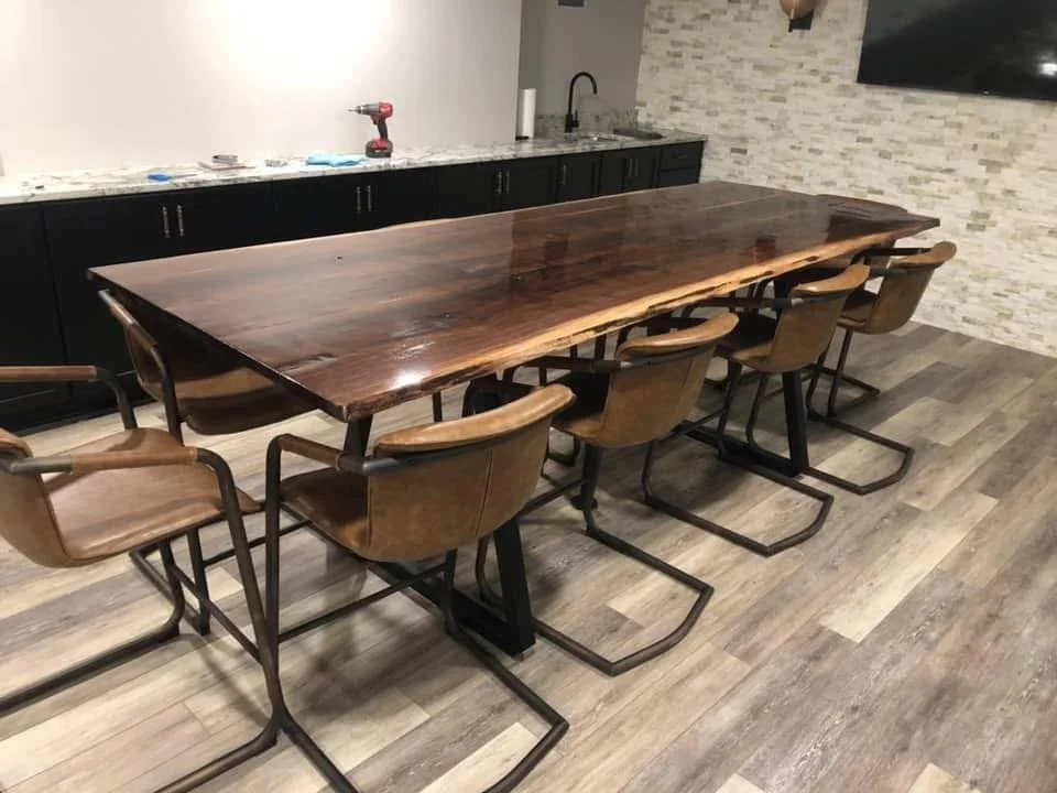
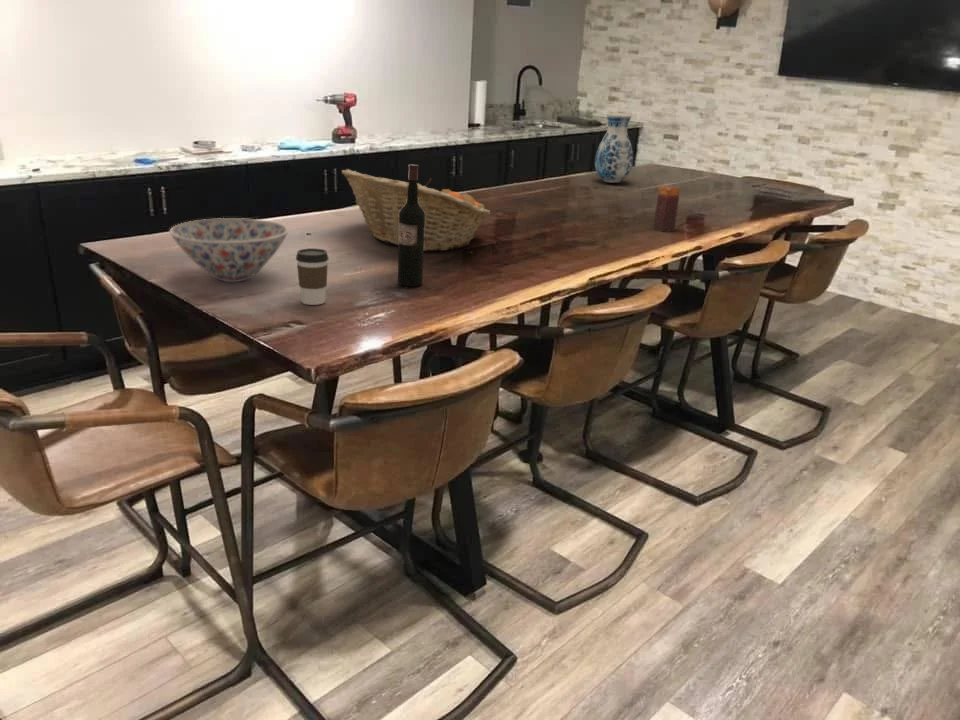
+ bowl (231, 254)
+ wine bottle (411, 225)
+ fruit basket (418, 203)
+ vase (615, 148)
+ candle (666, 208)
+ coffee cup (312, 276)
